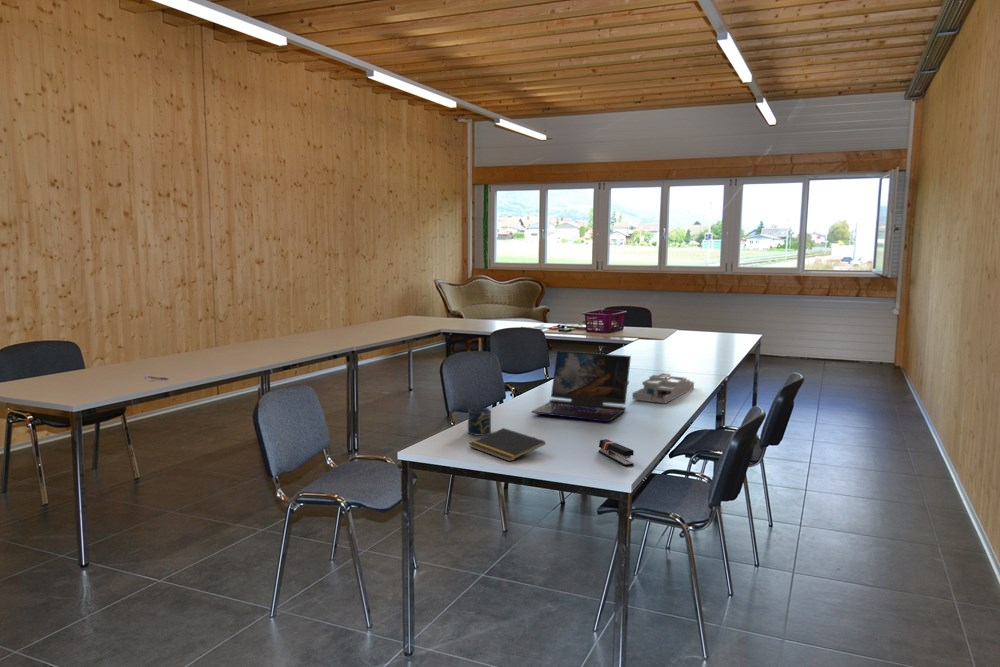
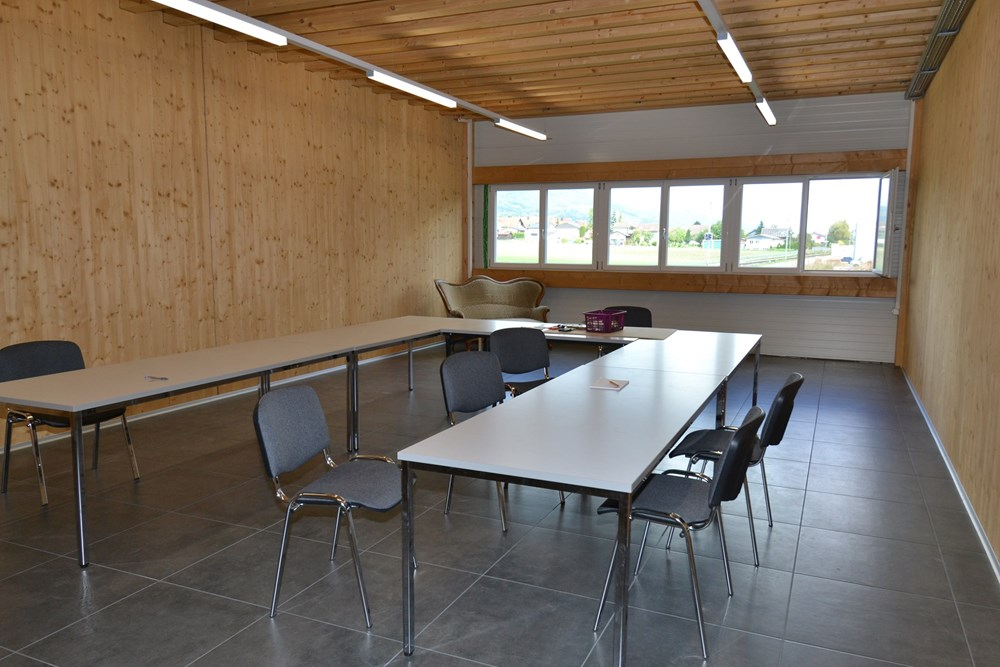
- cup (477, 422)
- laptop (582, 384)
- desk organizer (664, 385)
- stapler (615, 450)
- notepad (506, 443)
